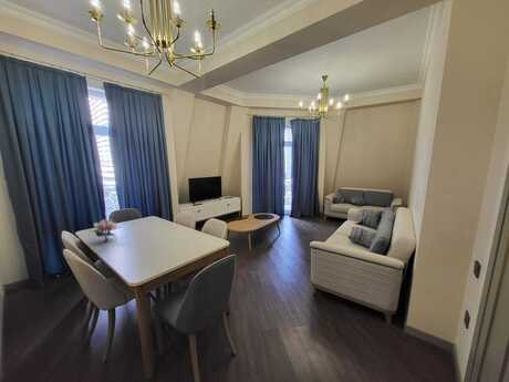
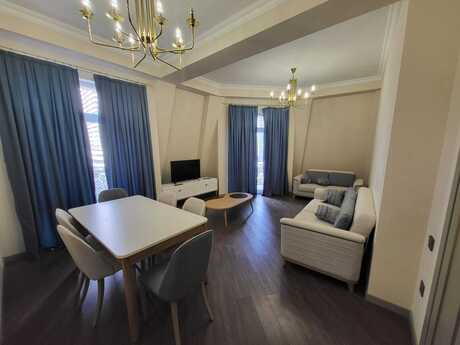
- flower (103, 229)
